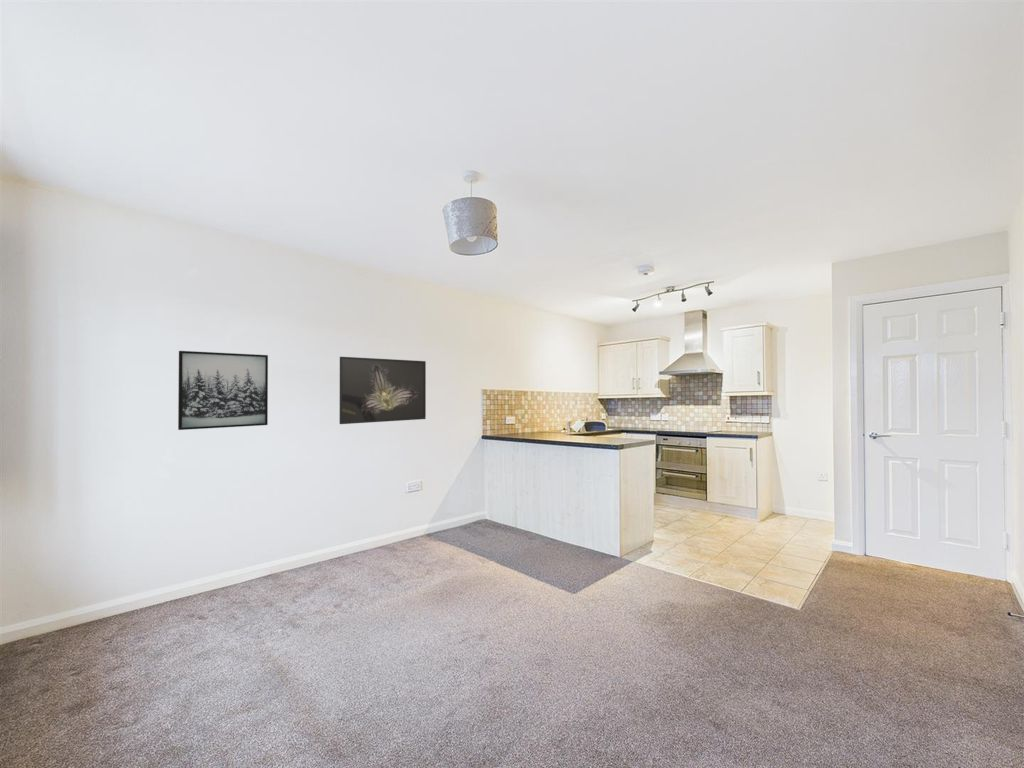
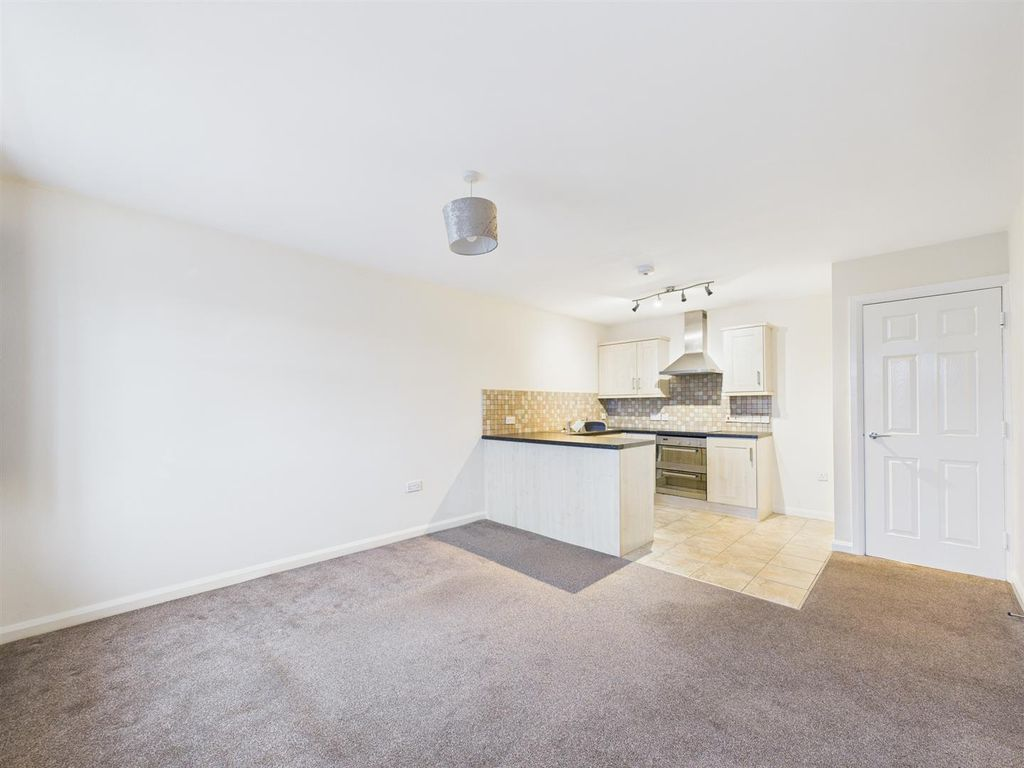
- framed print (385, 390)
- wall art (225, 390)
